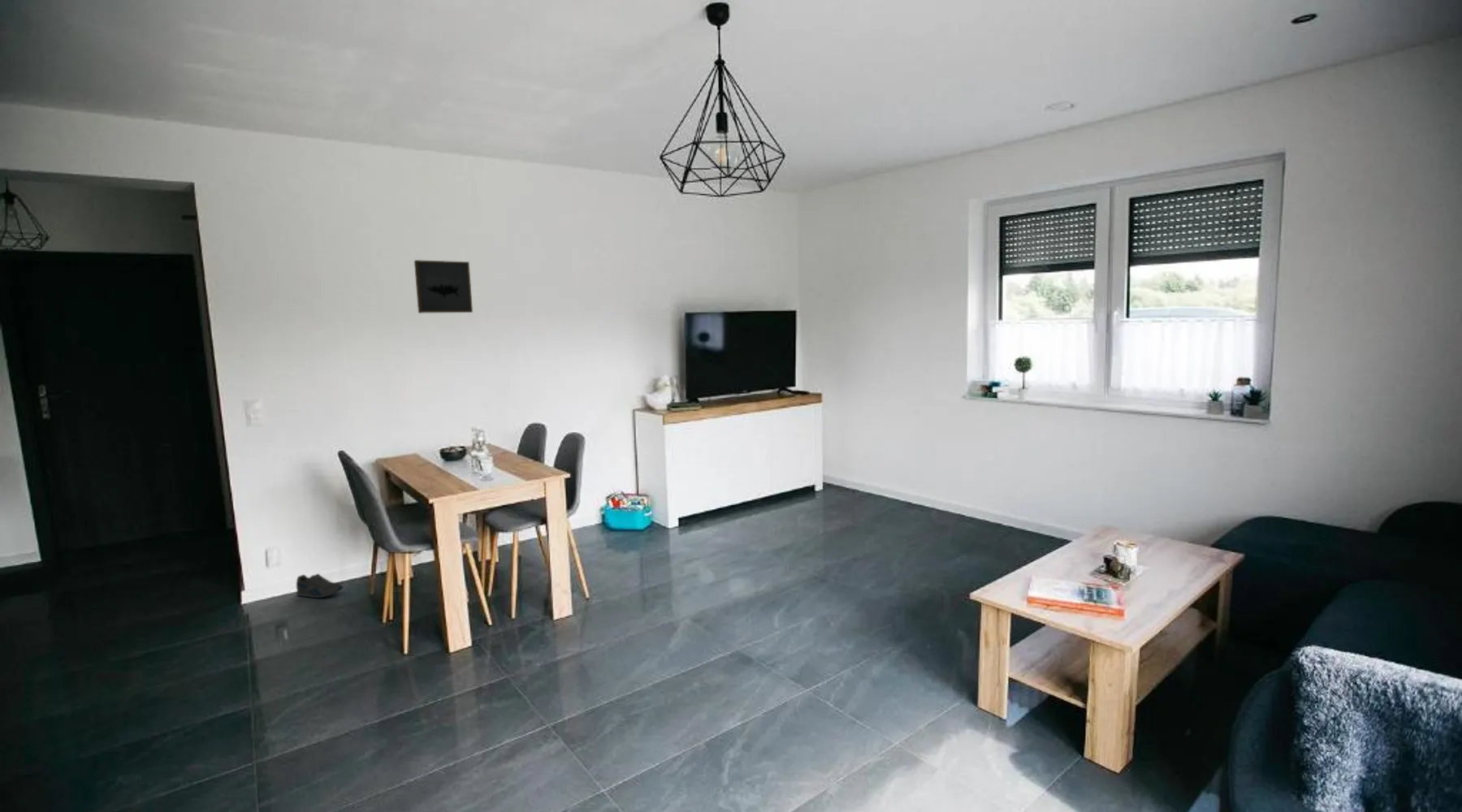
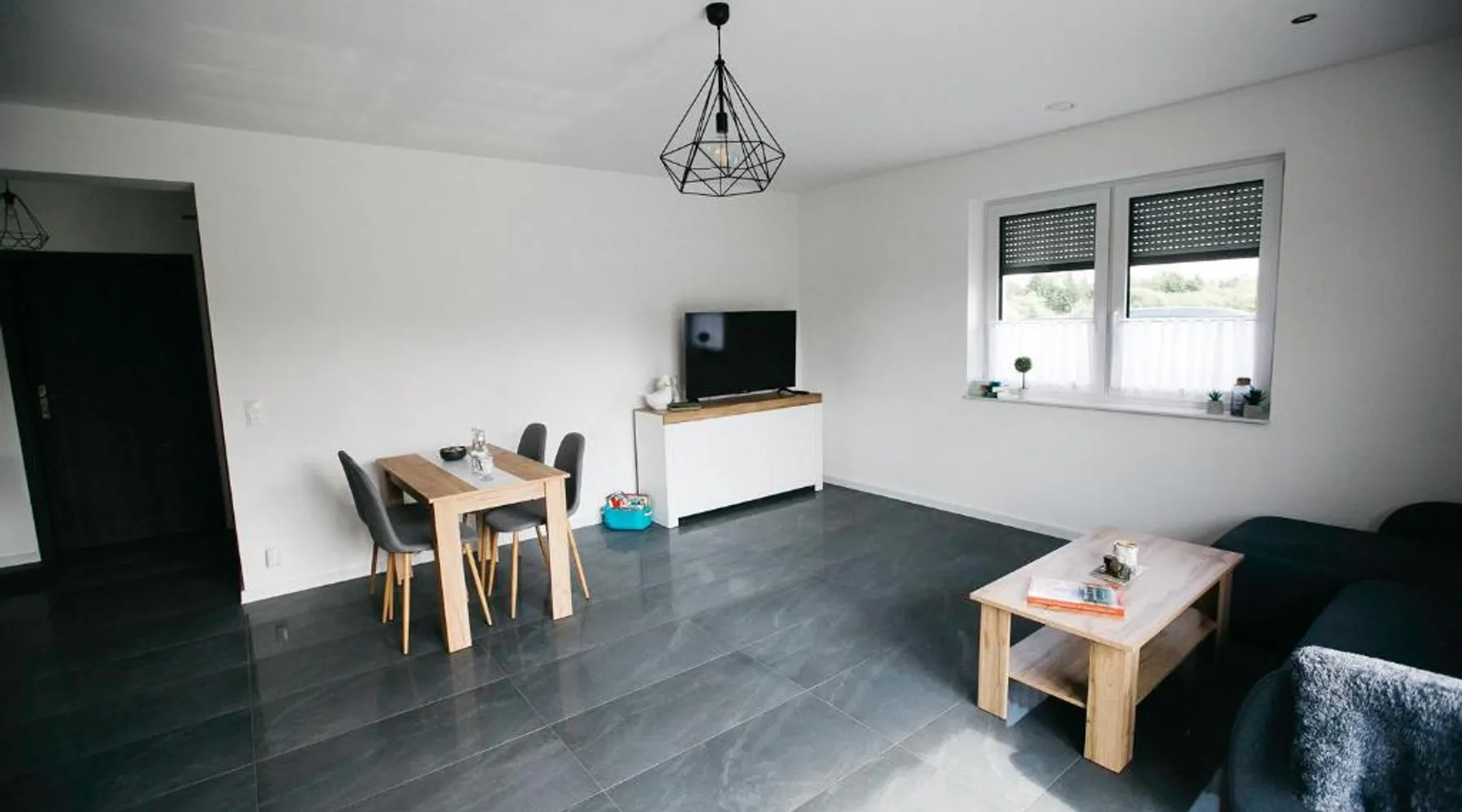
- sneaker (318, 585)
- wall art (443, 287)
